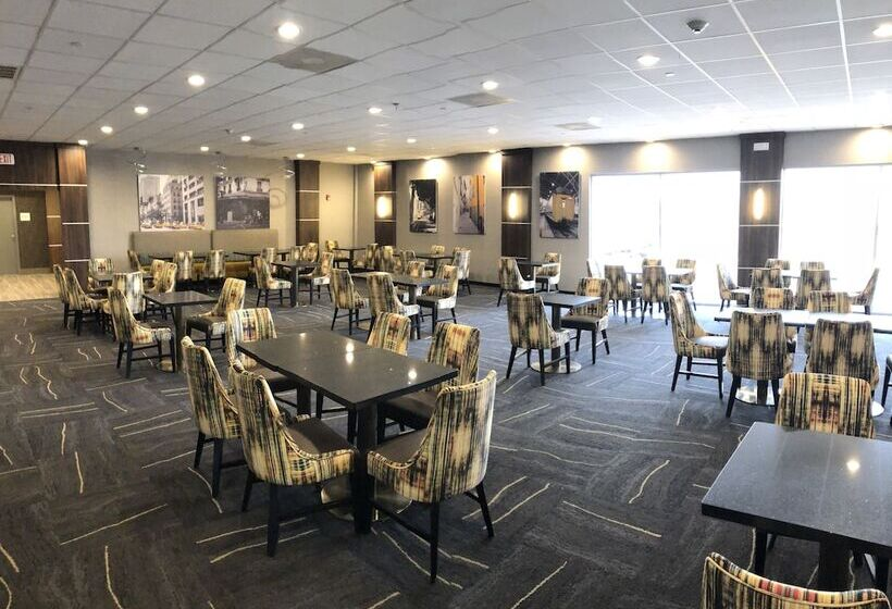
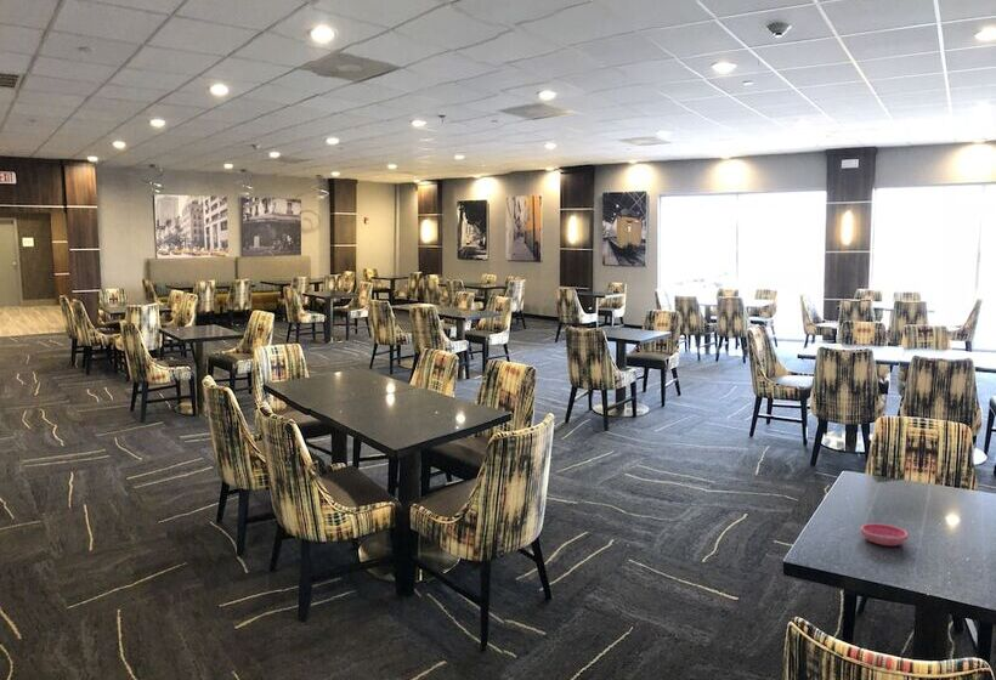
+ saucer (883, 534)
